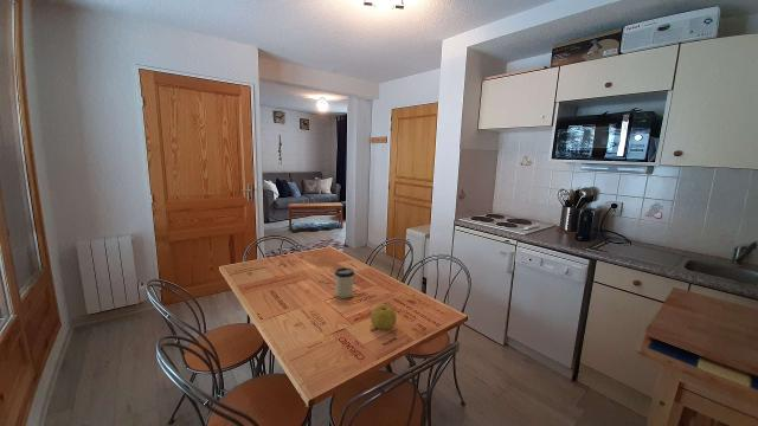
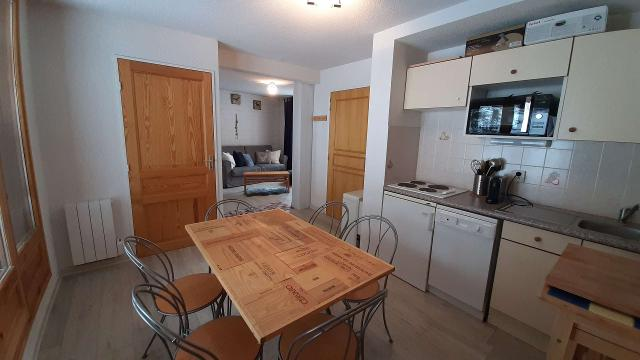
- fruit (383, 316)
- cup (343, 283)
